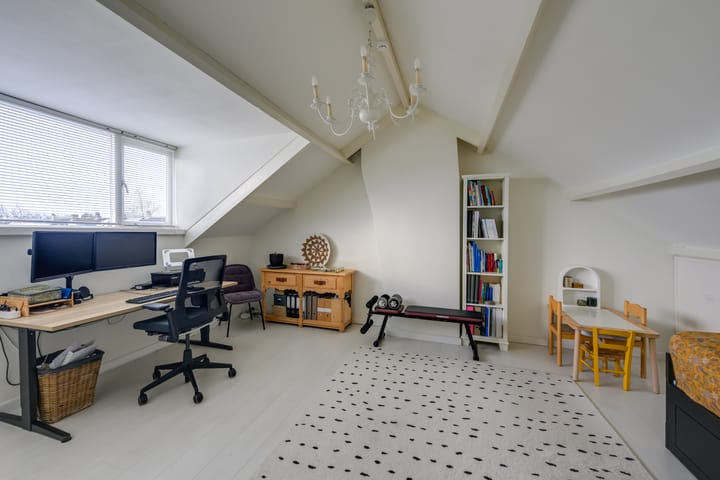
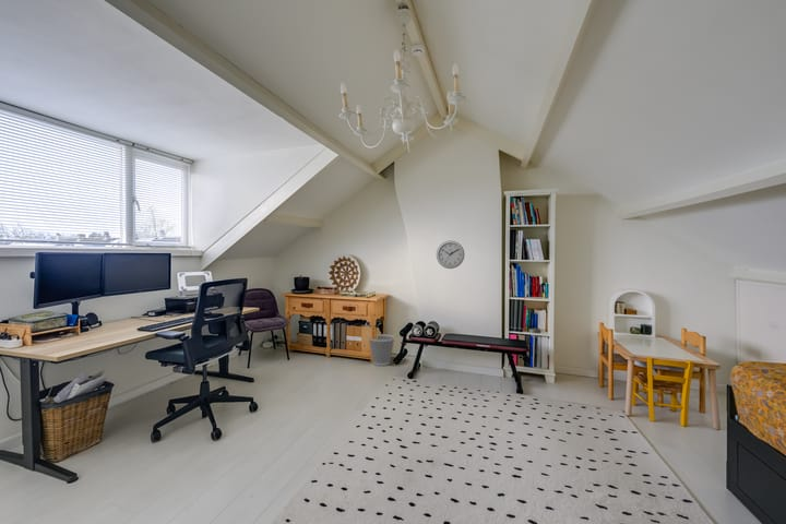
+ wastebasket (381, 349)
+ wall clock (450, 254)
